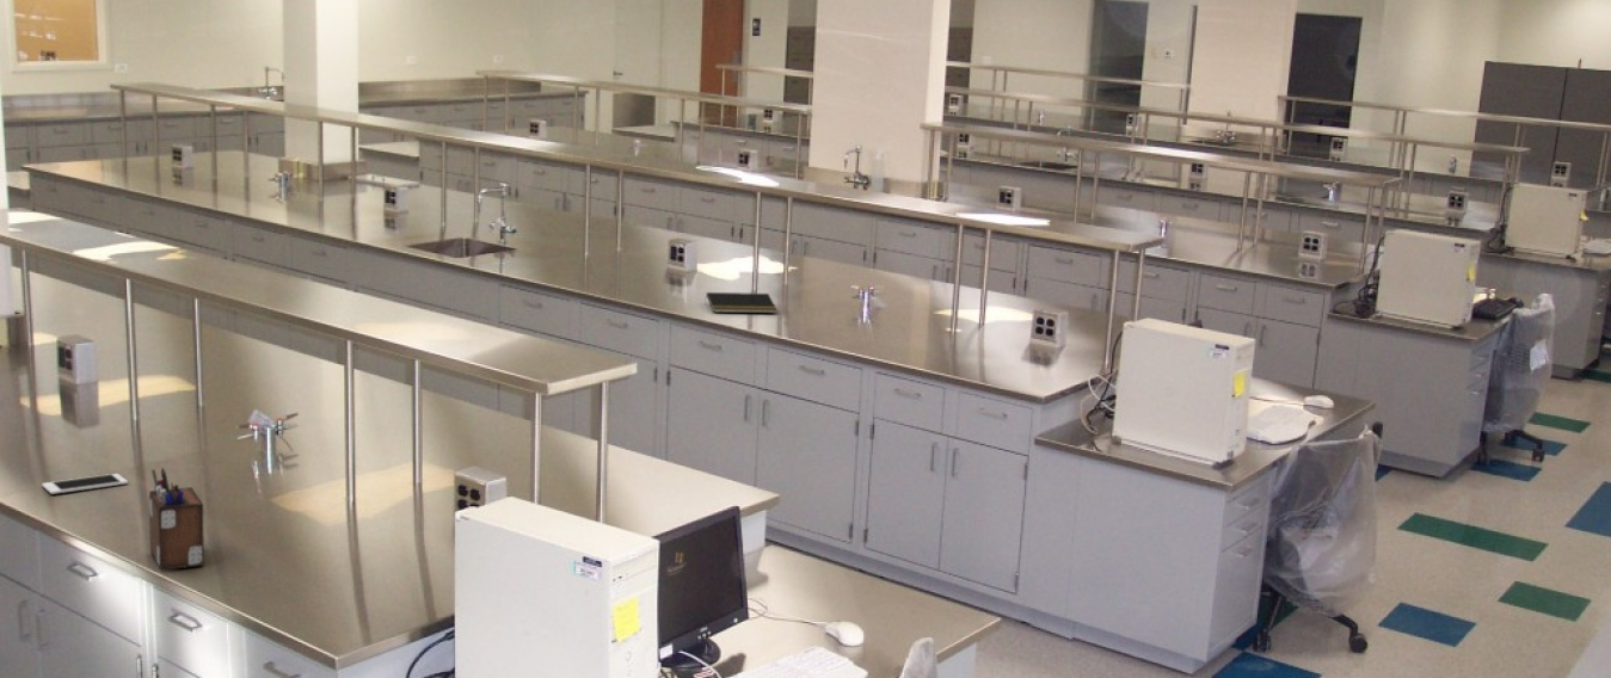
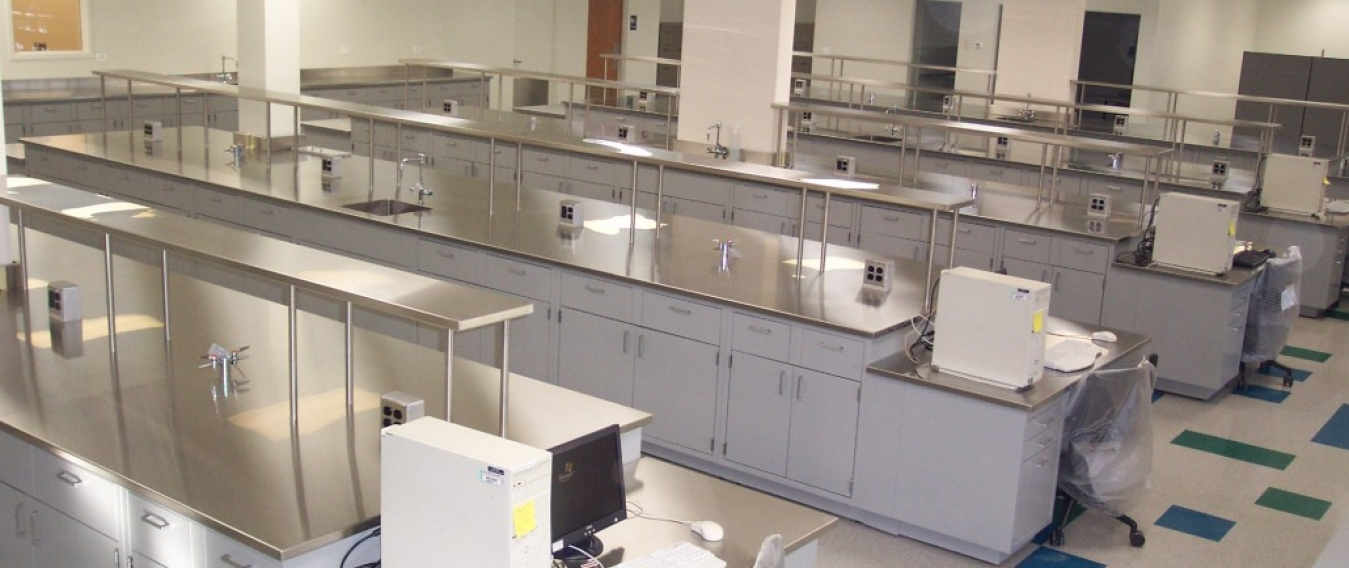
- notepad (740, 302)
- desk organizer (176, 516)
- cell phone (85, 483)
